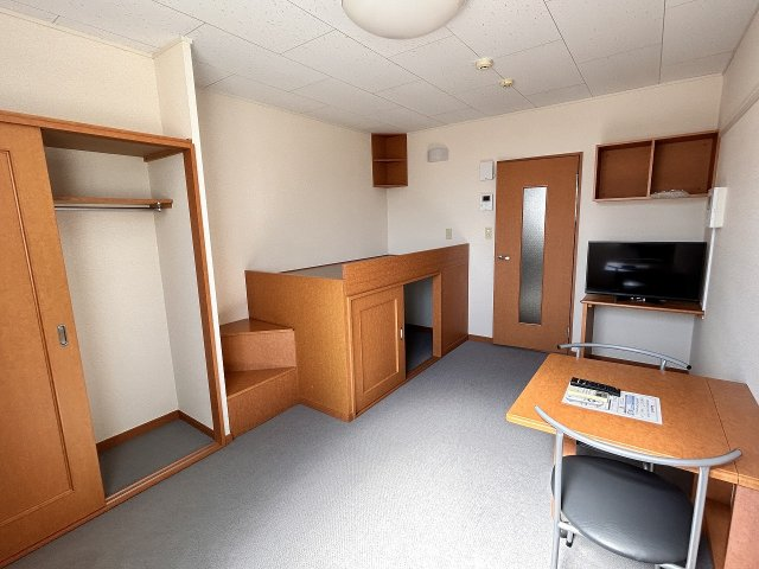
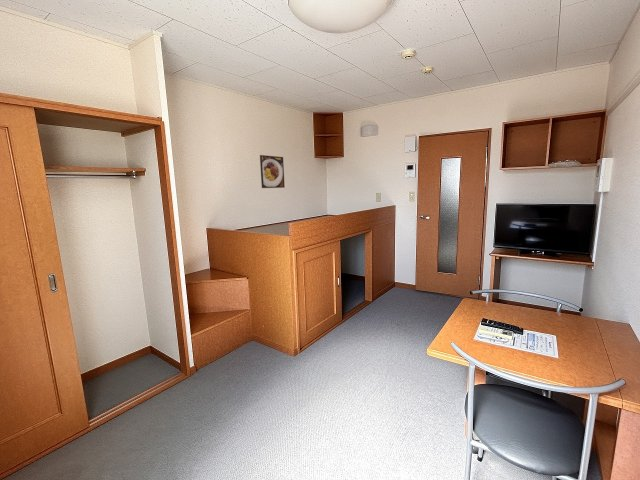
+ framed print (272, 172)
